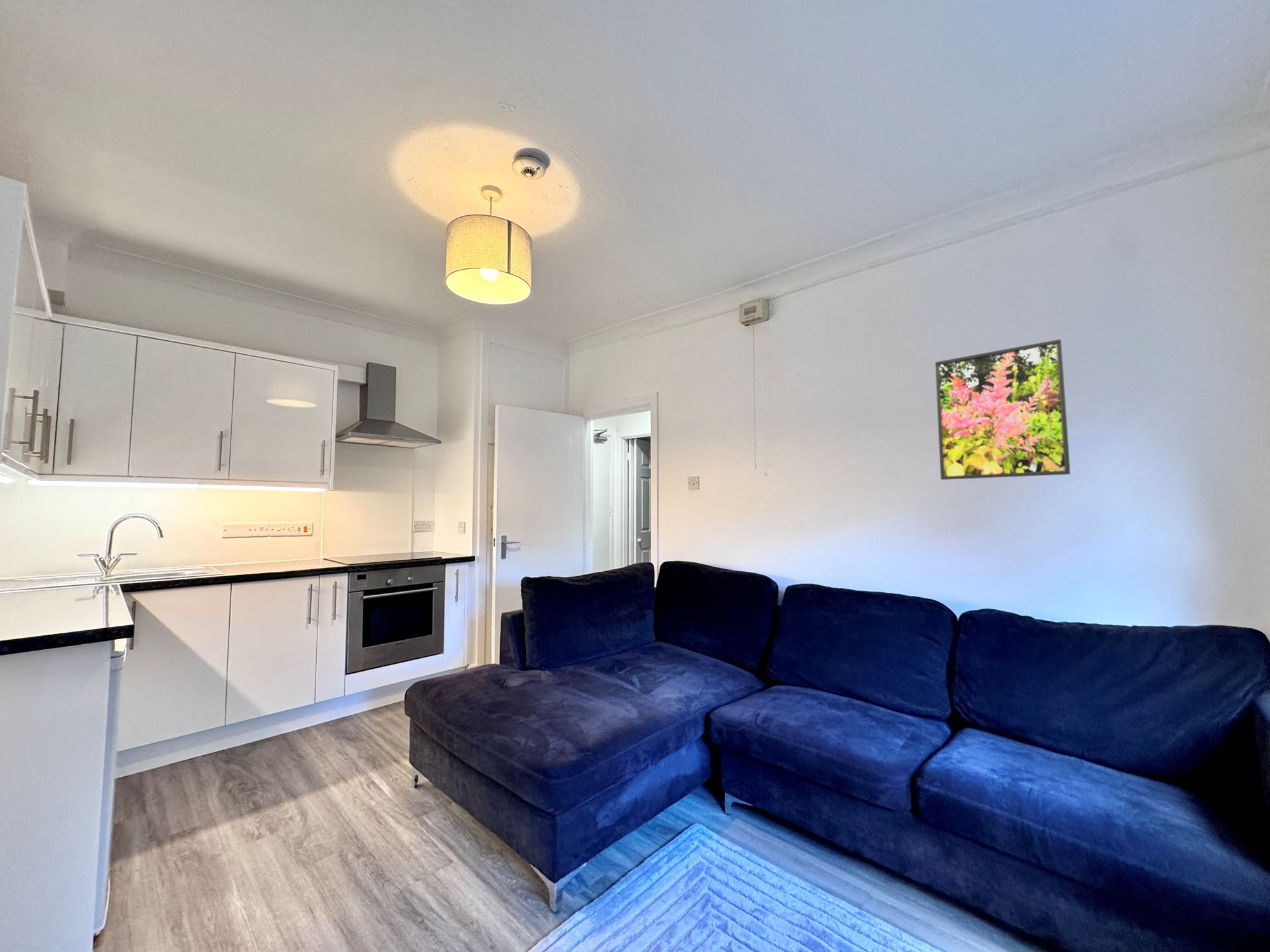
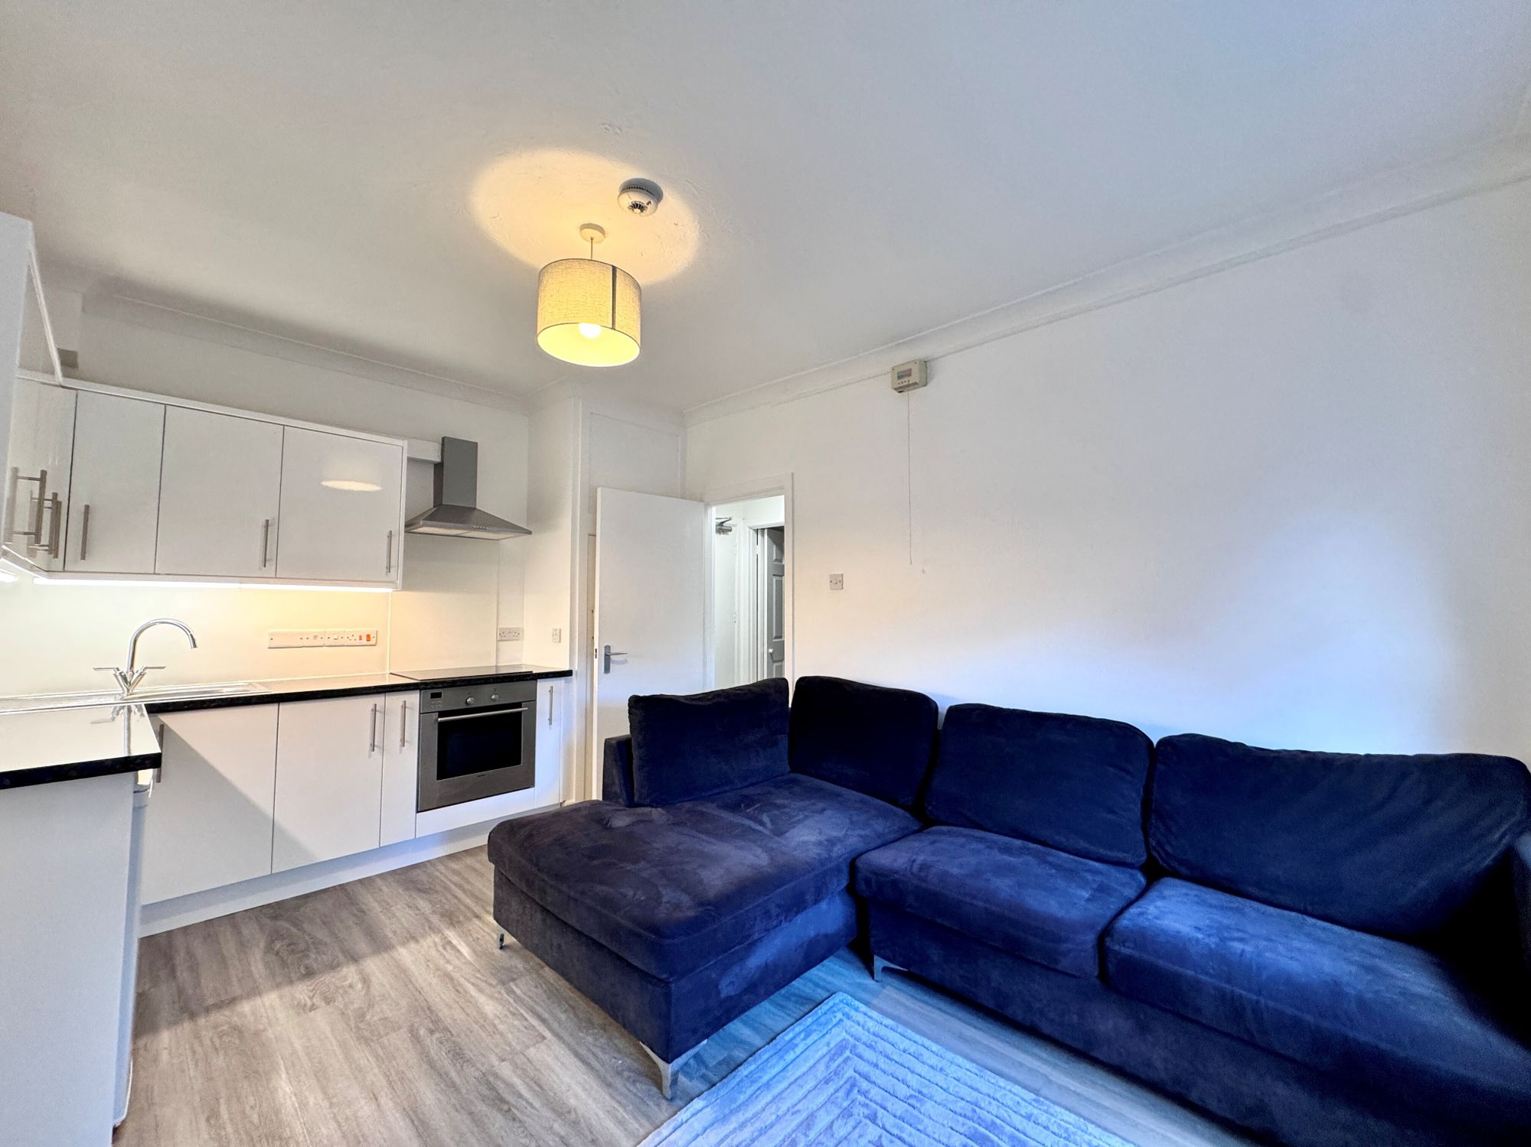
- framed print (997, 414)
